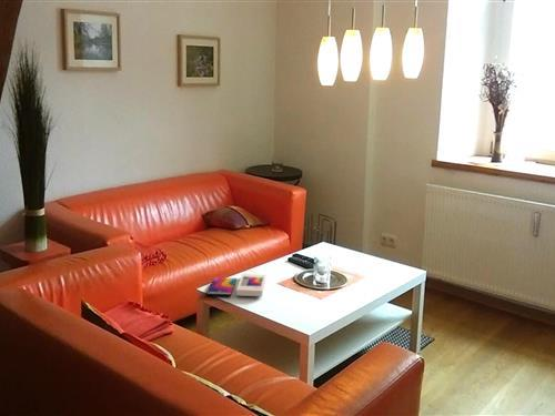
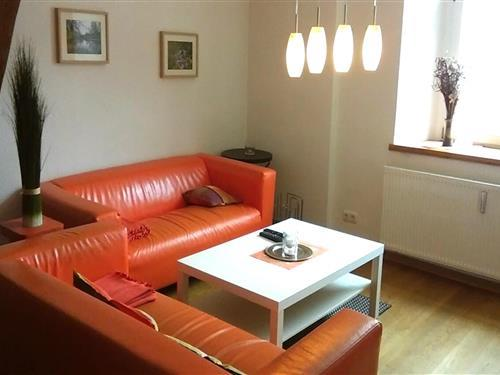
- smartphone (238, 285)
